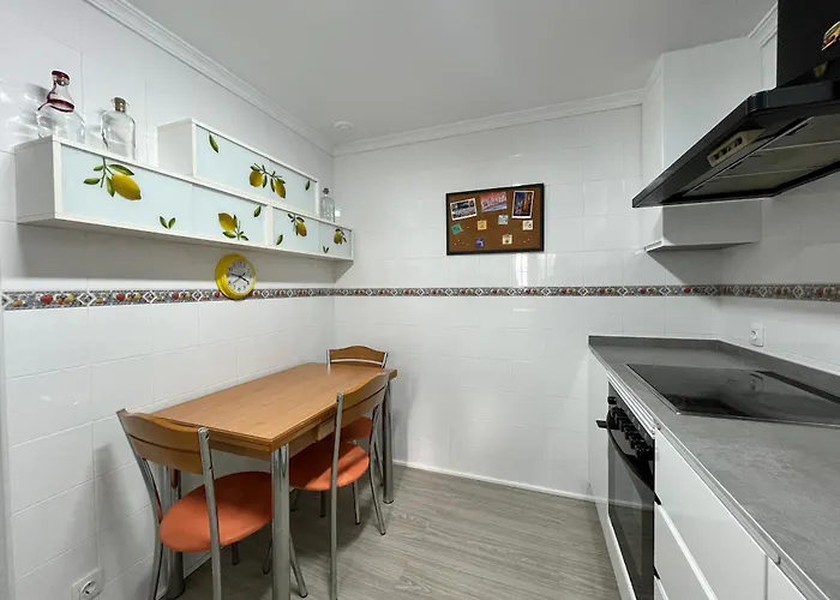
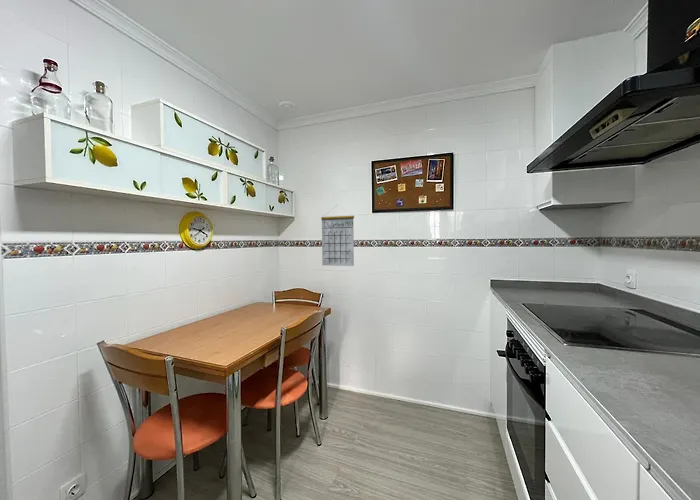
+ calendar (337, 235)
